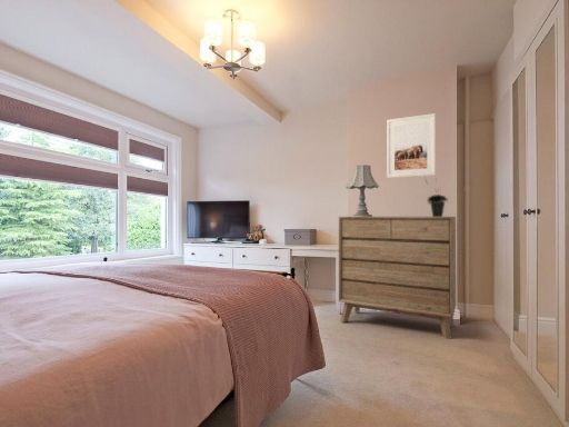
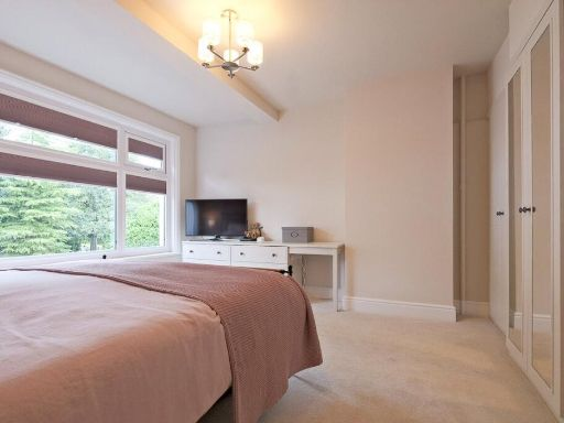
- table lamp (362, 190)
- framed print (410, 147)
- dresser (396, 269)
- potted plant (436, 196)
